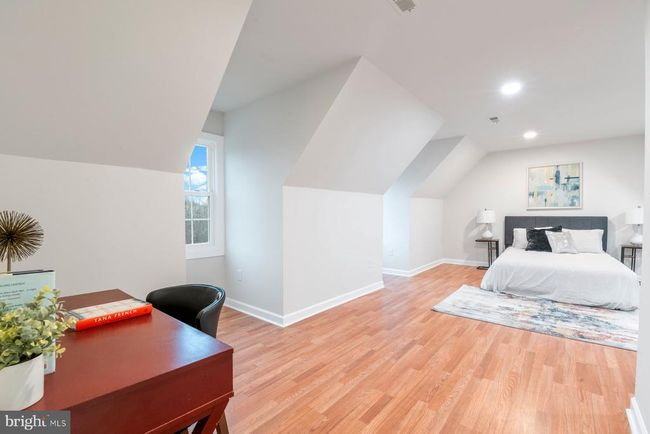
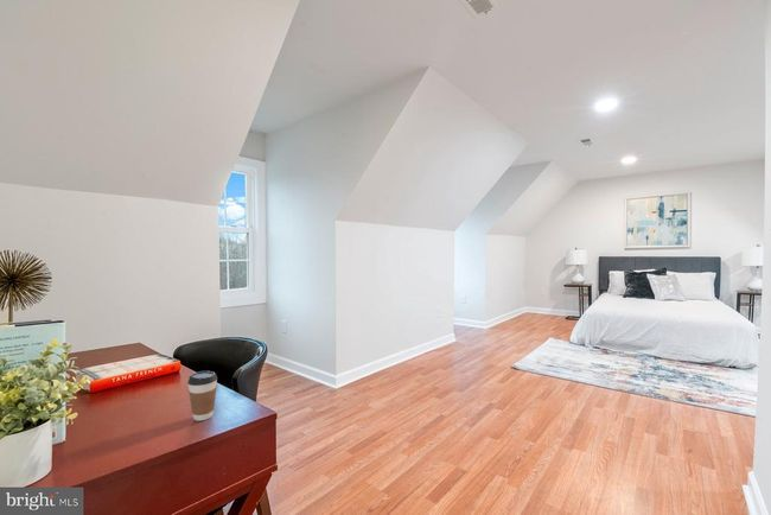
+ coffee cup (203, 395)
